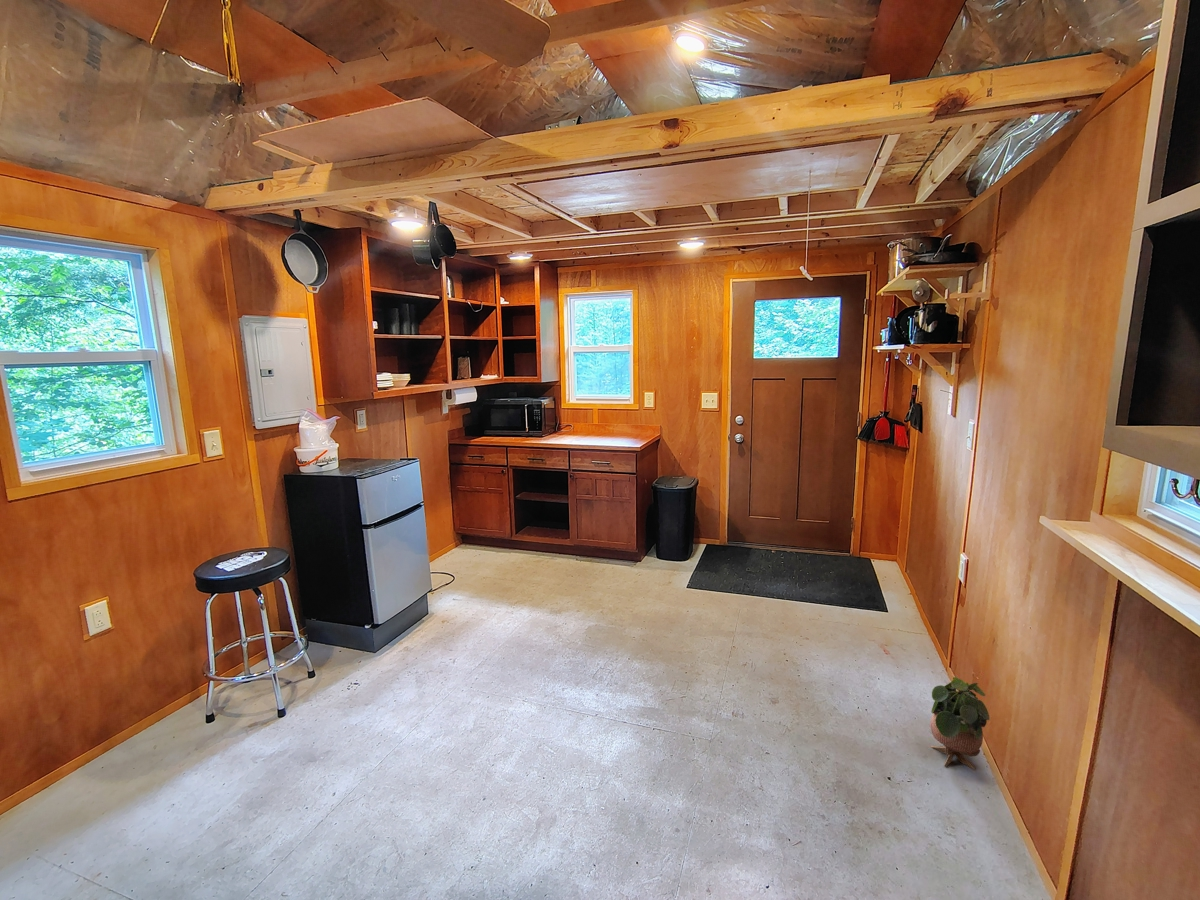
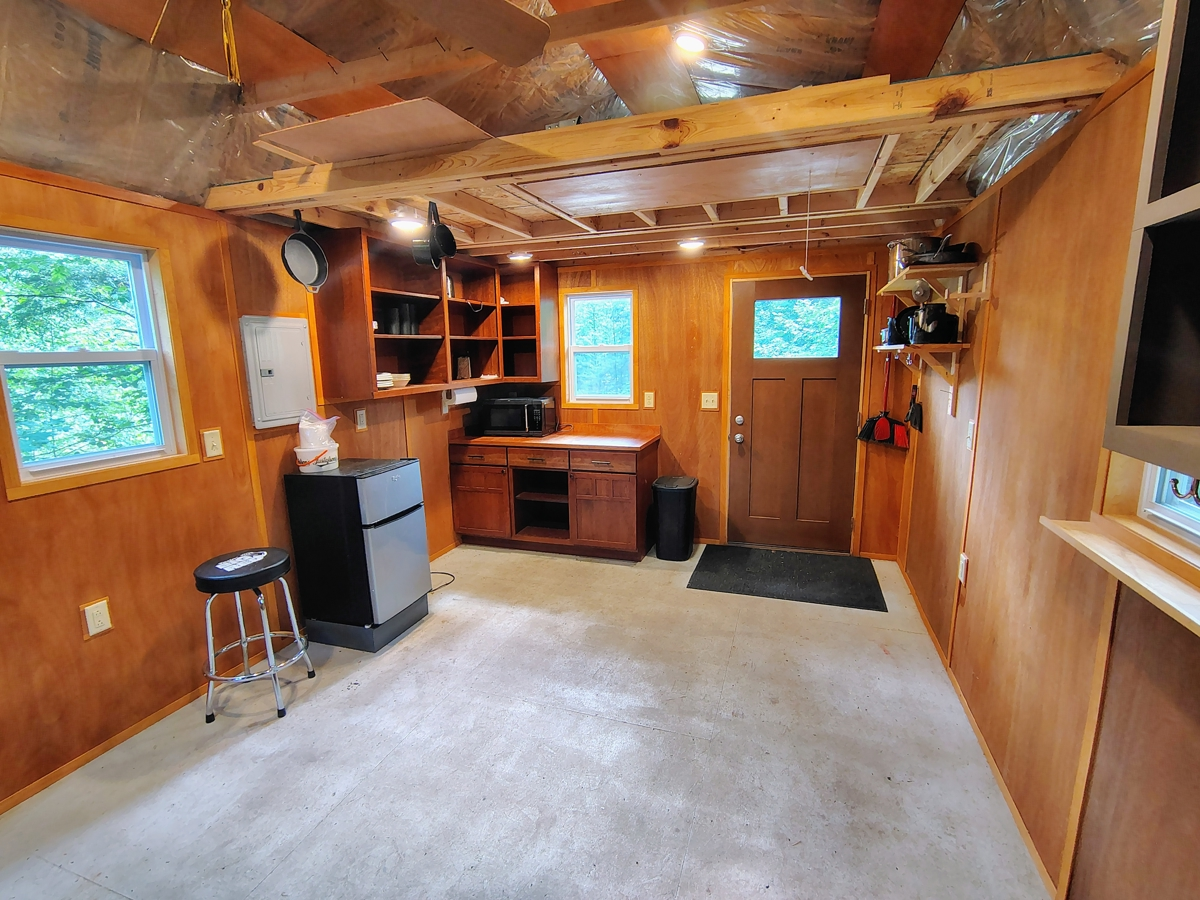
- potted plant (957, 719)
